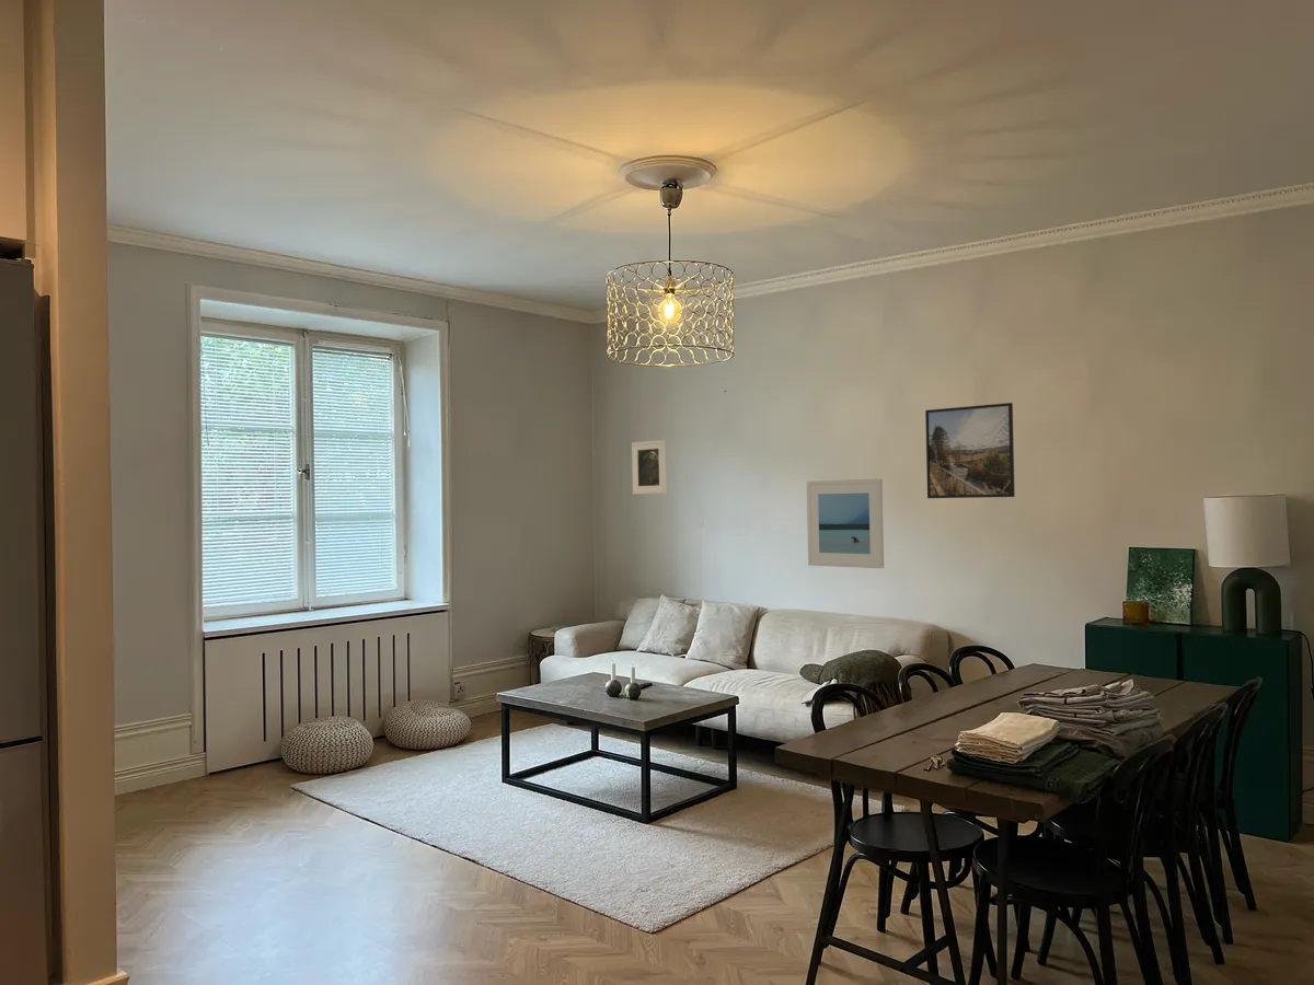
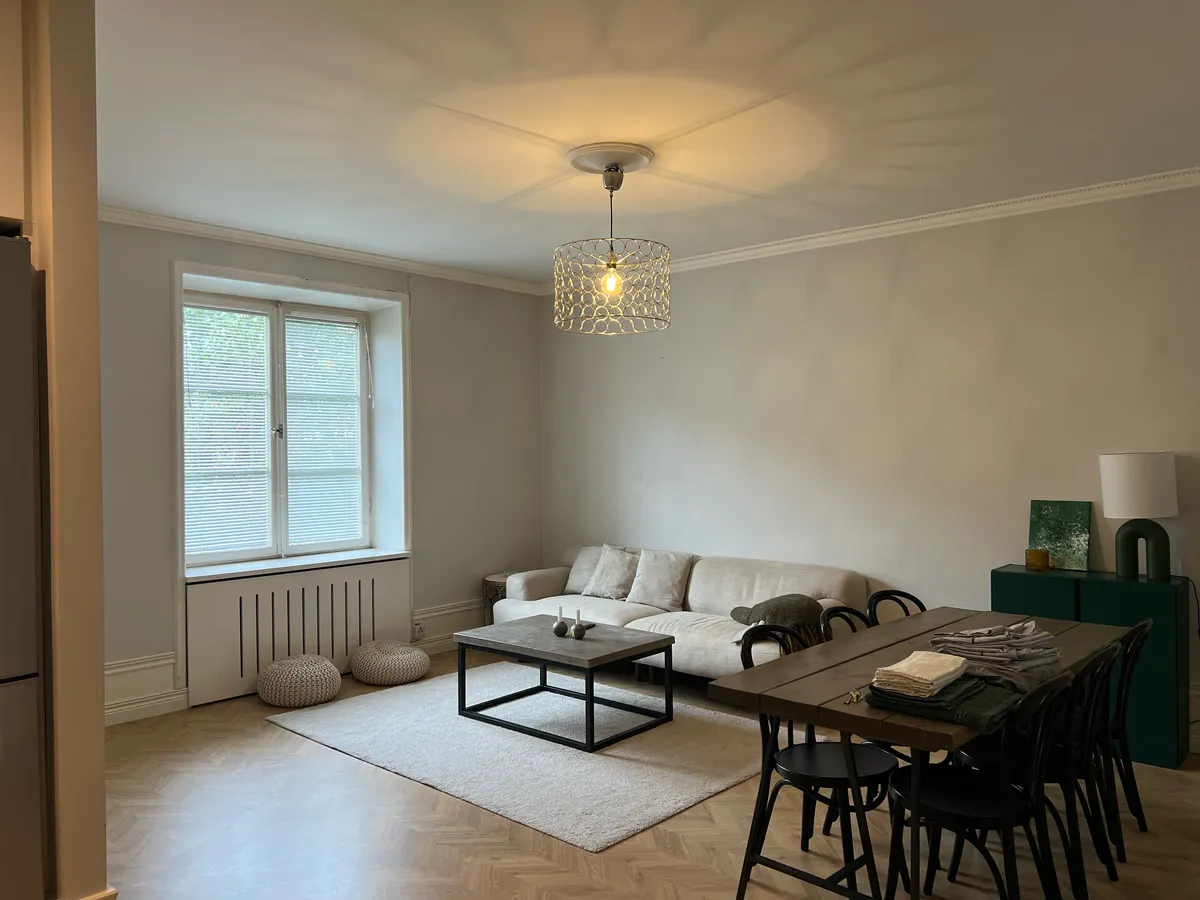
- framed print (843, 523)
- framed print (648, 467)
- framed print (968, 452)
